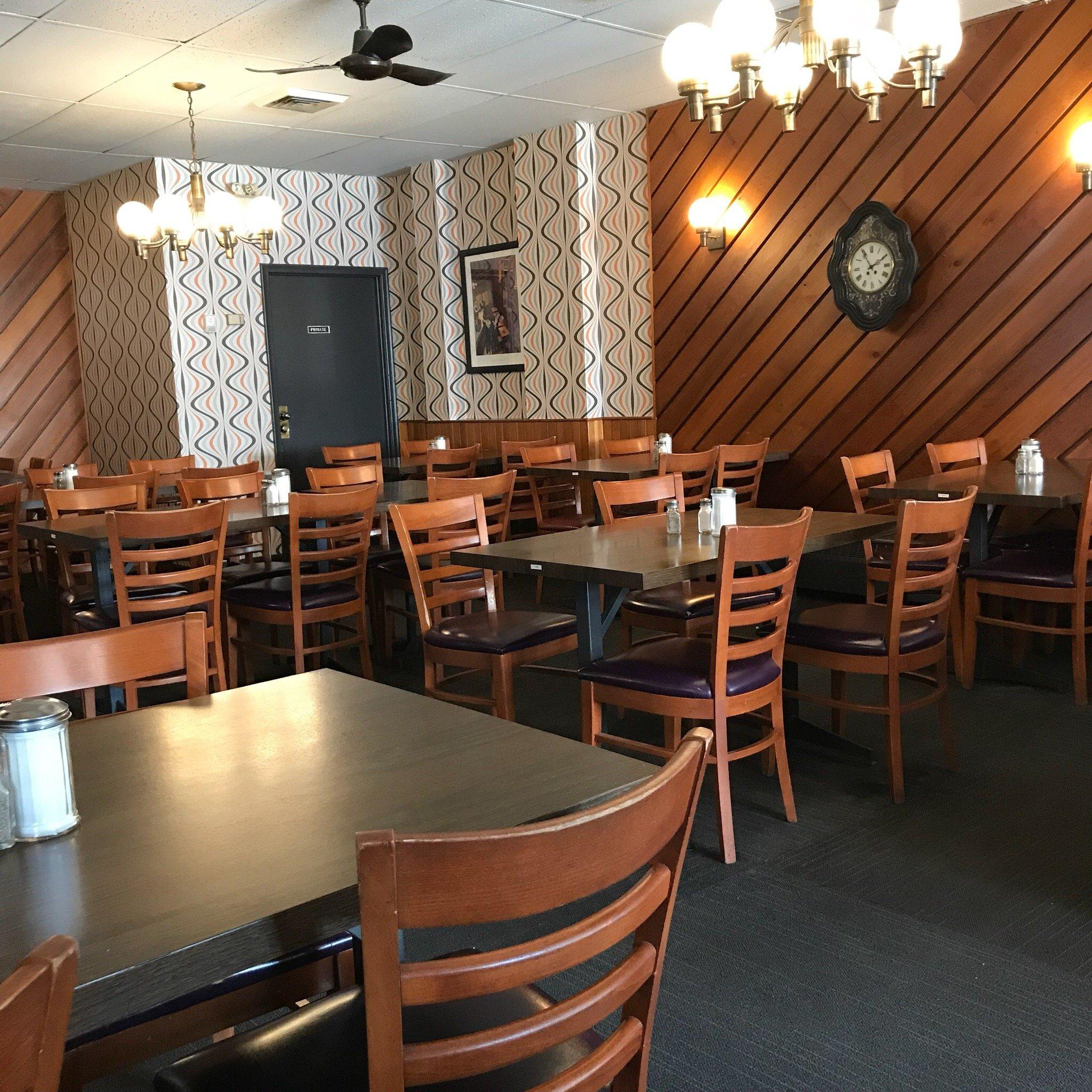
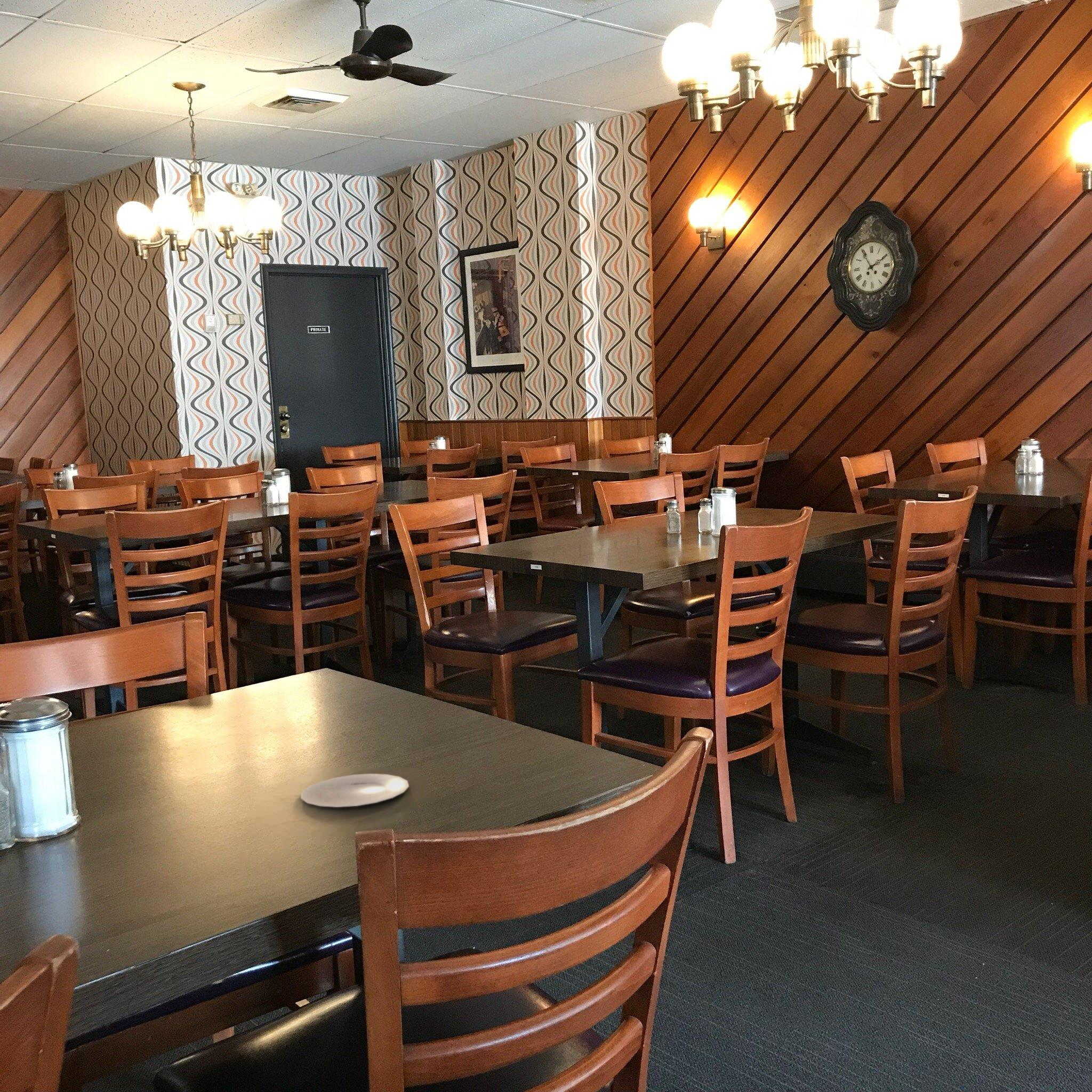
+ plate (351, 775)
